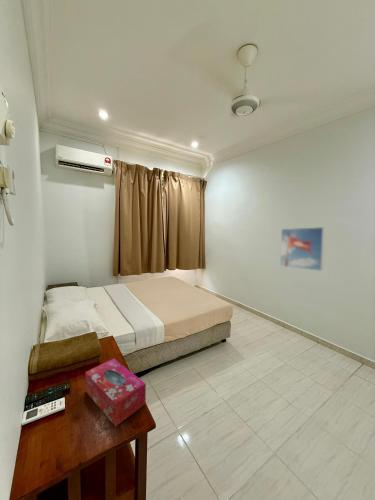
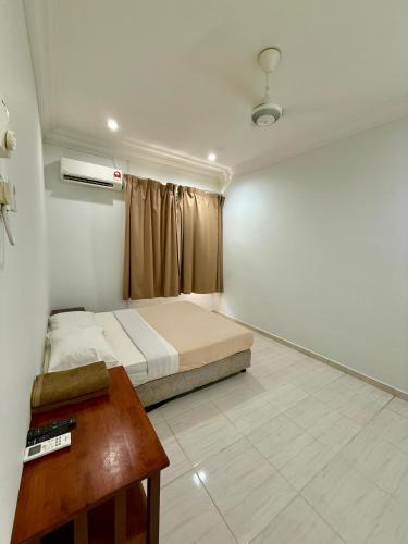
- tissue box (114, 387)
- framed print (300, 248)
